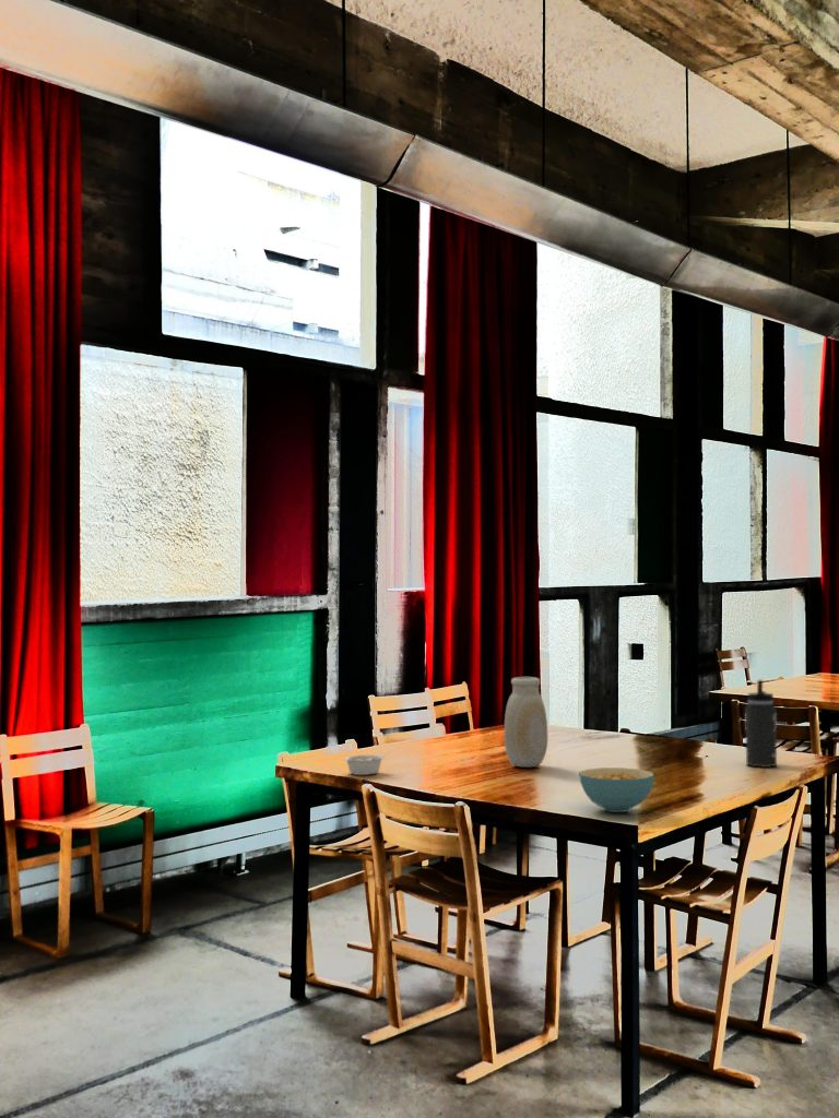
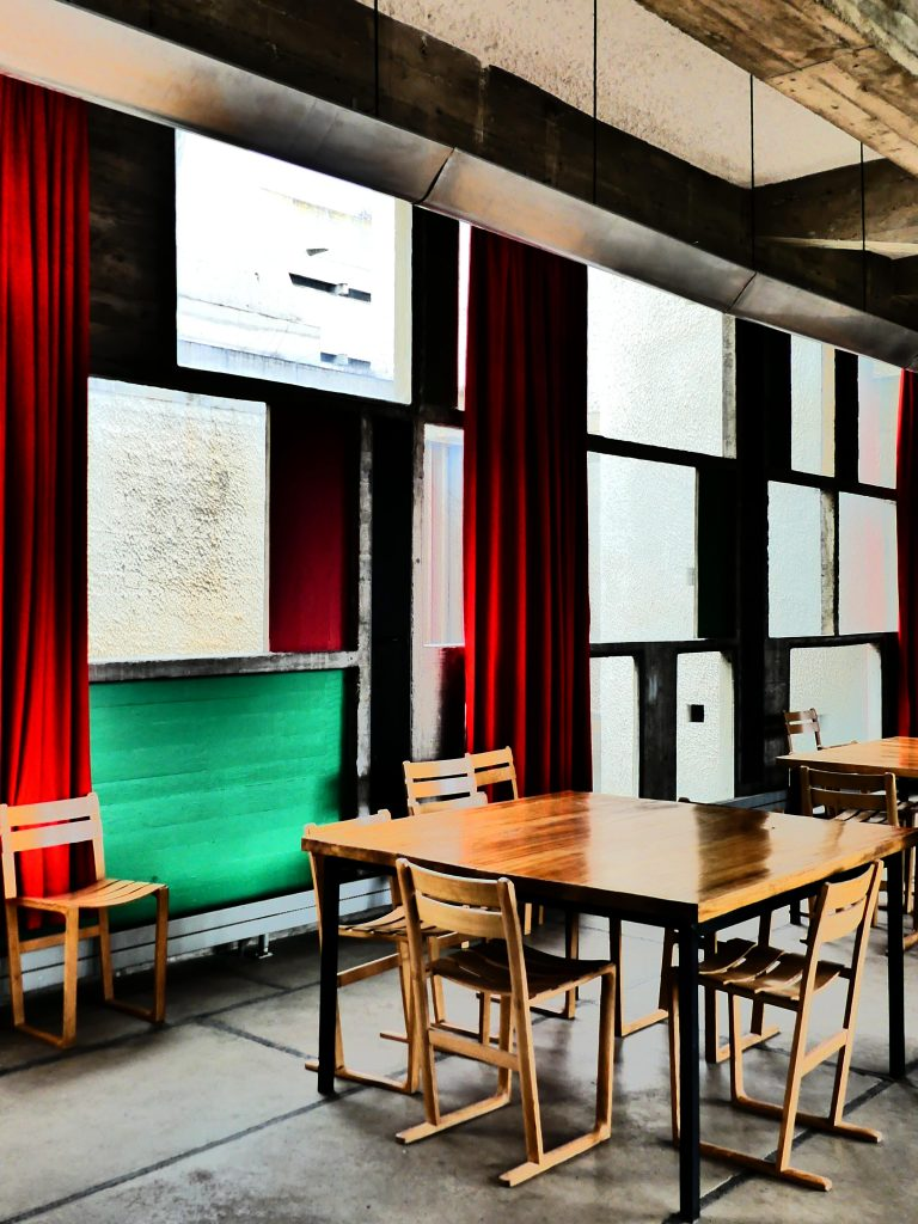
- thermos bottle (760, 722)
- cereal bowl (616, 792)
- legume (365, 762)
- vase (530, 717)
